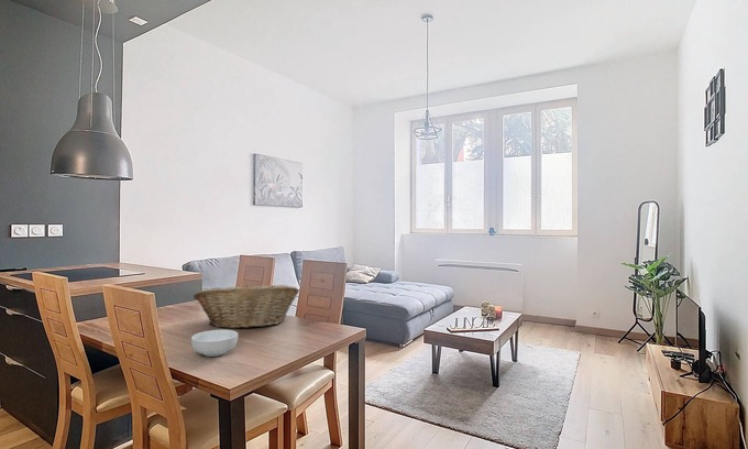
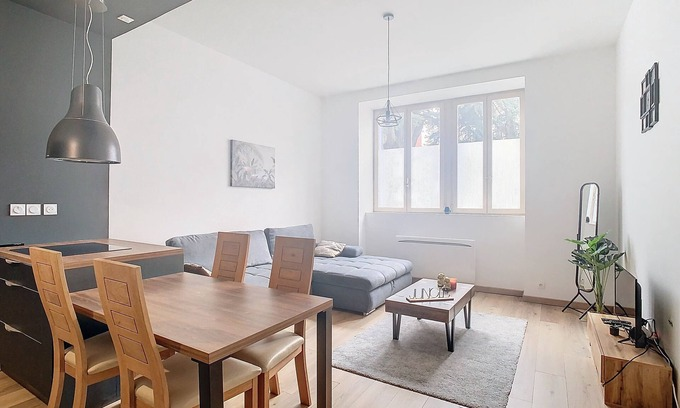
- cereal bowl (215, 343)
- fruit basket (248, 302)
